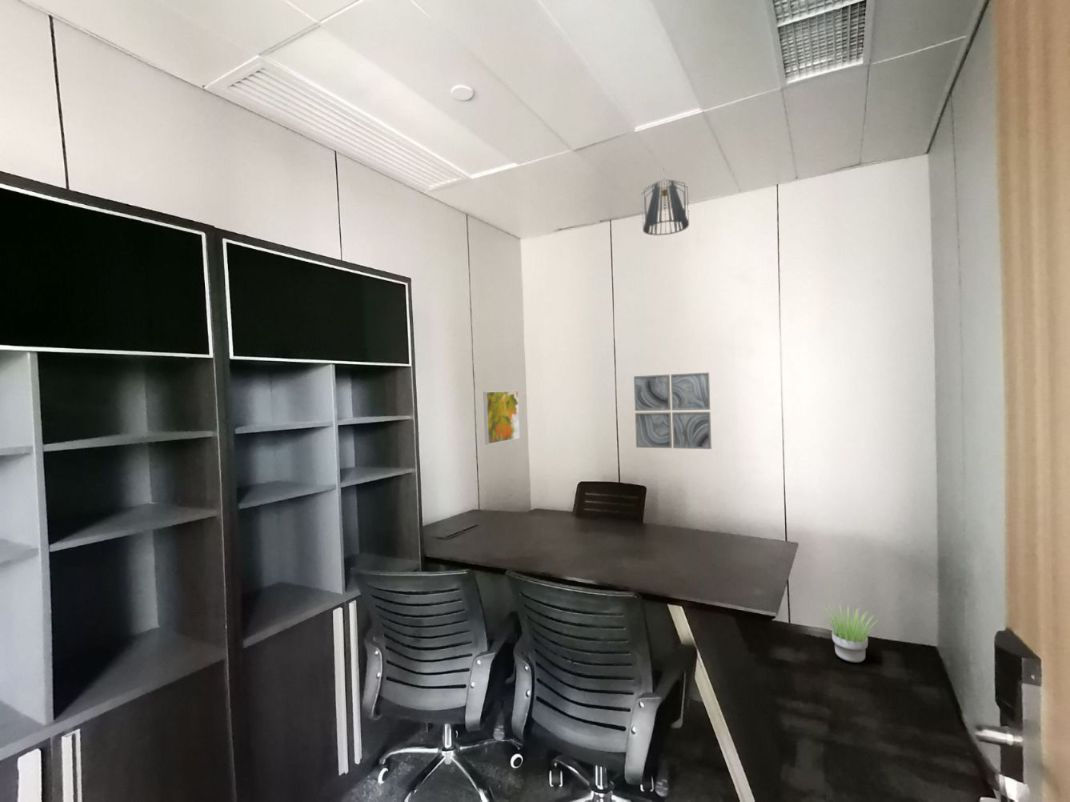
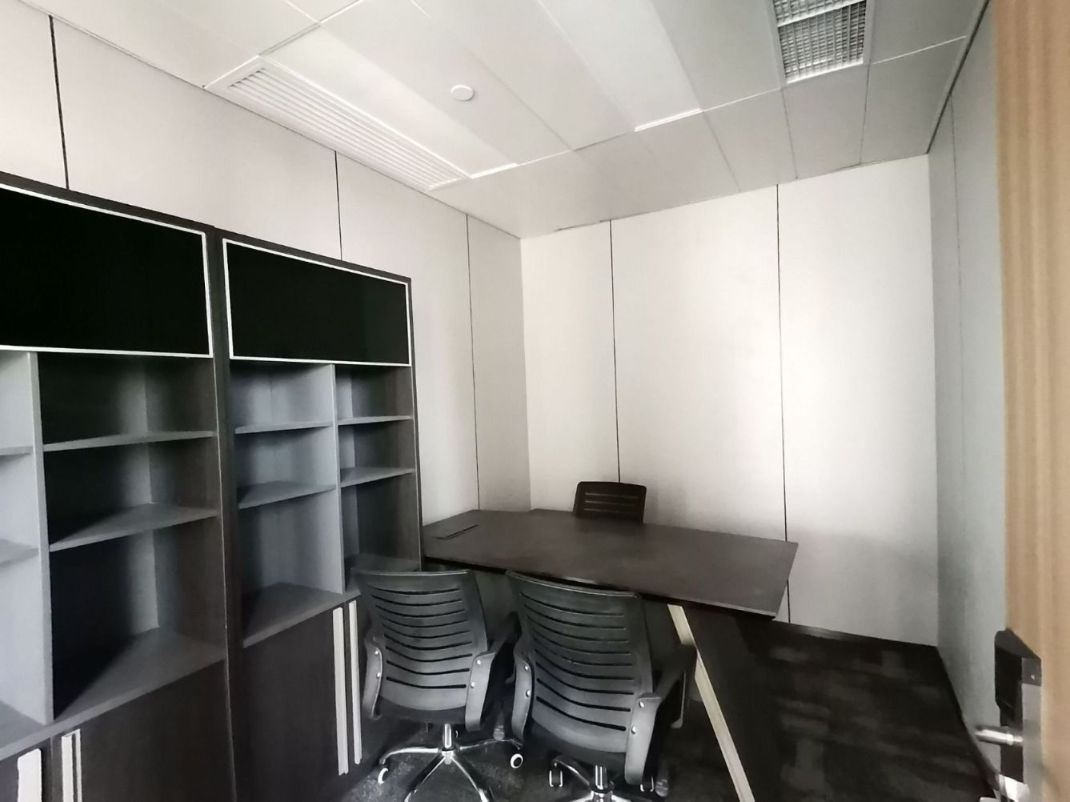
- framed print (502, 416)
- wall art (670, 412)
- pendant light (664, 197)
- potted plant (849, 635)
